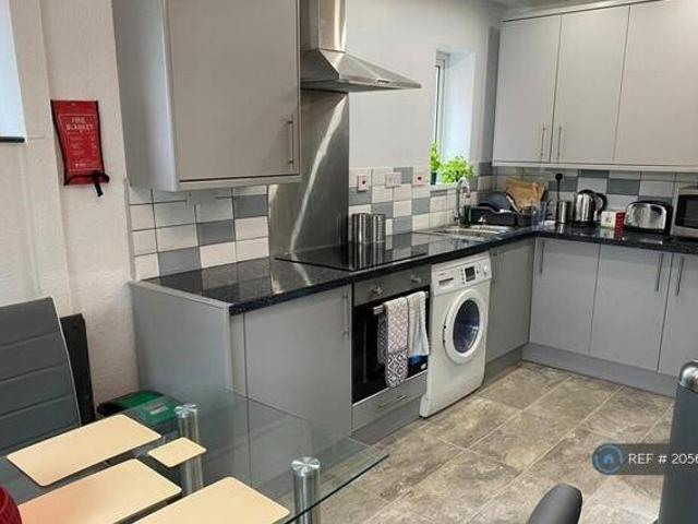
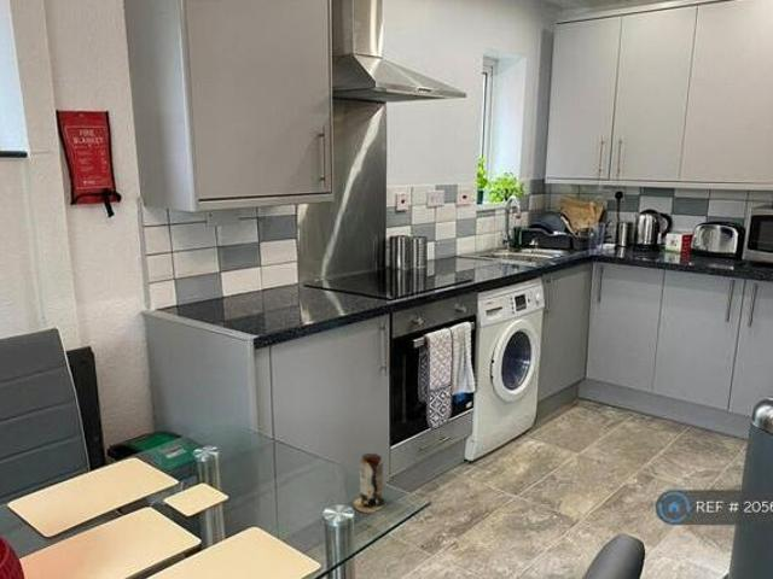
+ can (370, 480)
